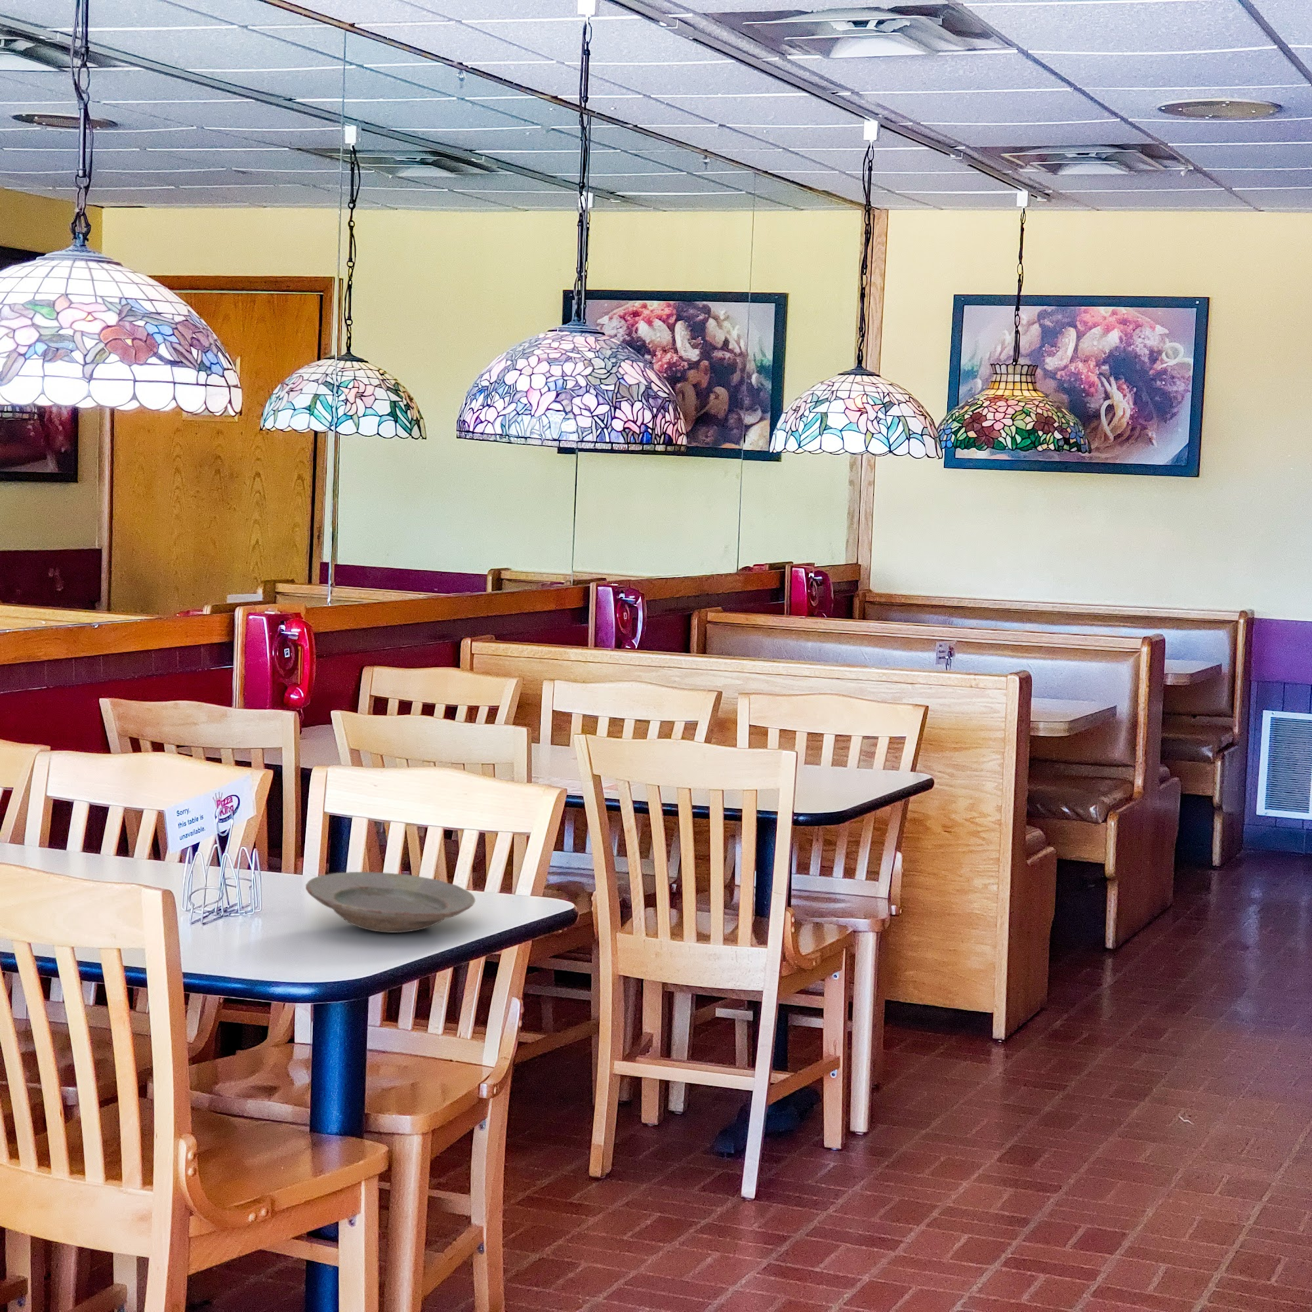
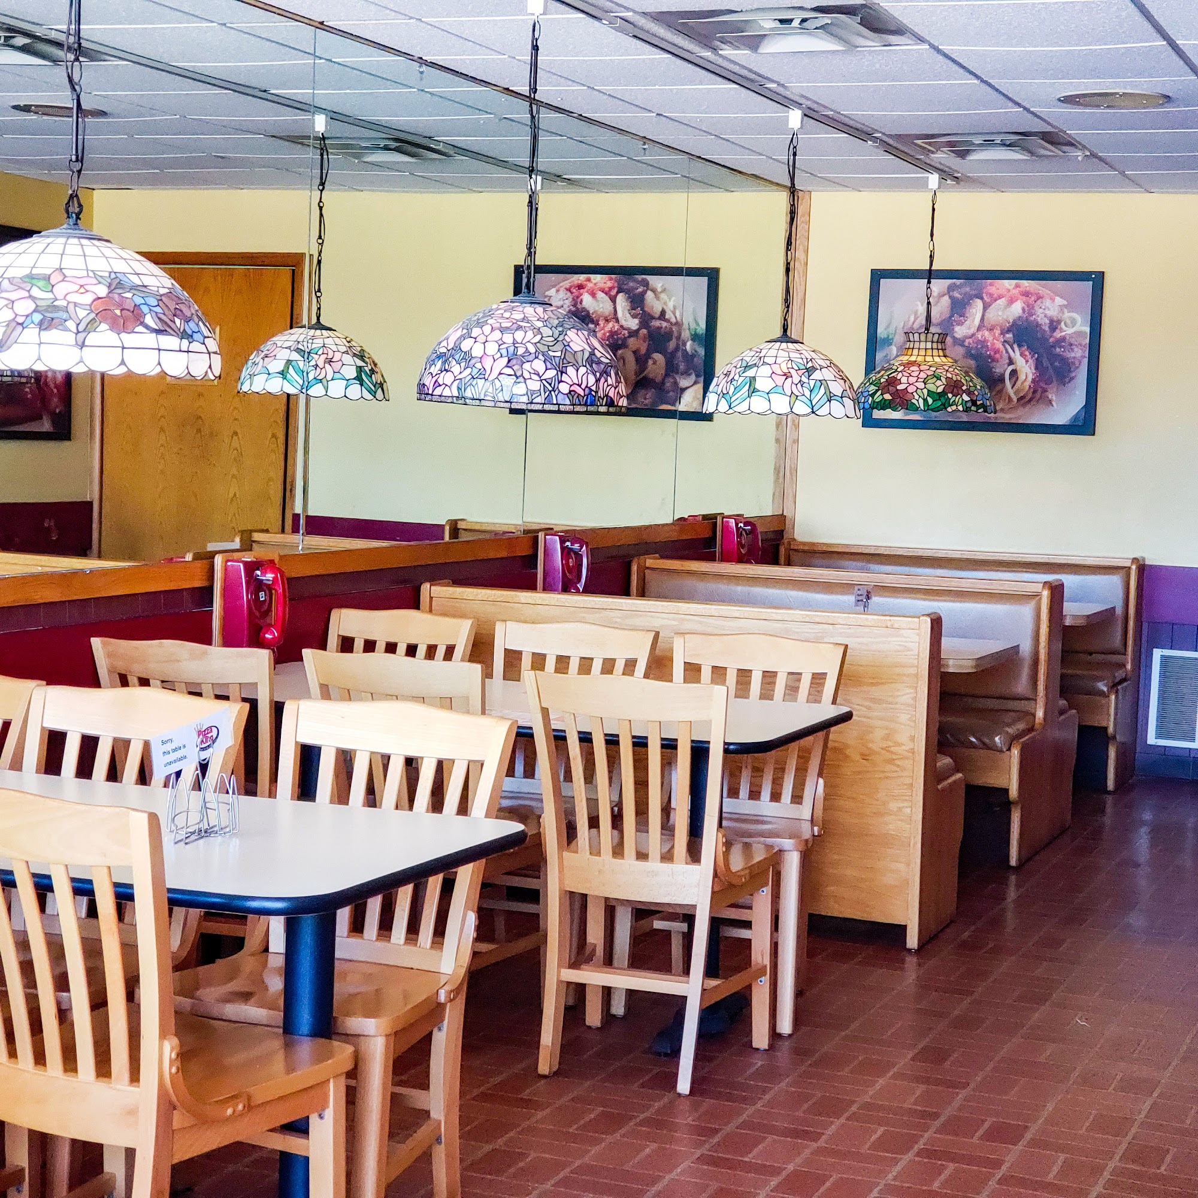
- plate (389, 906)
